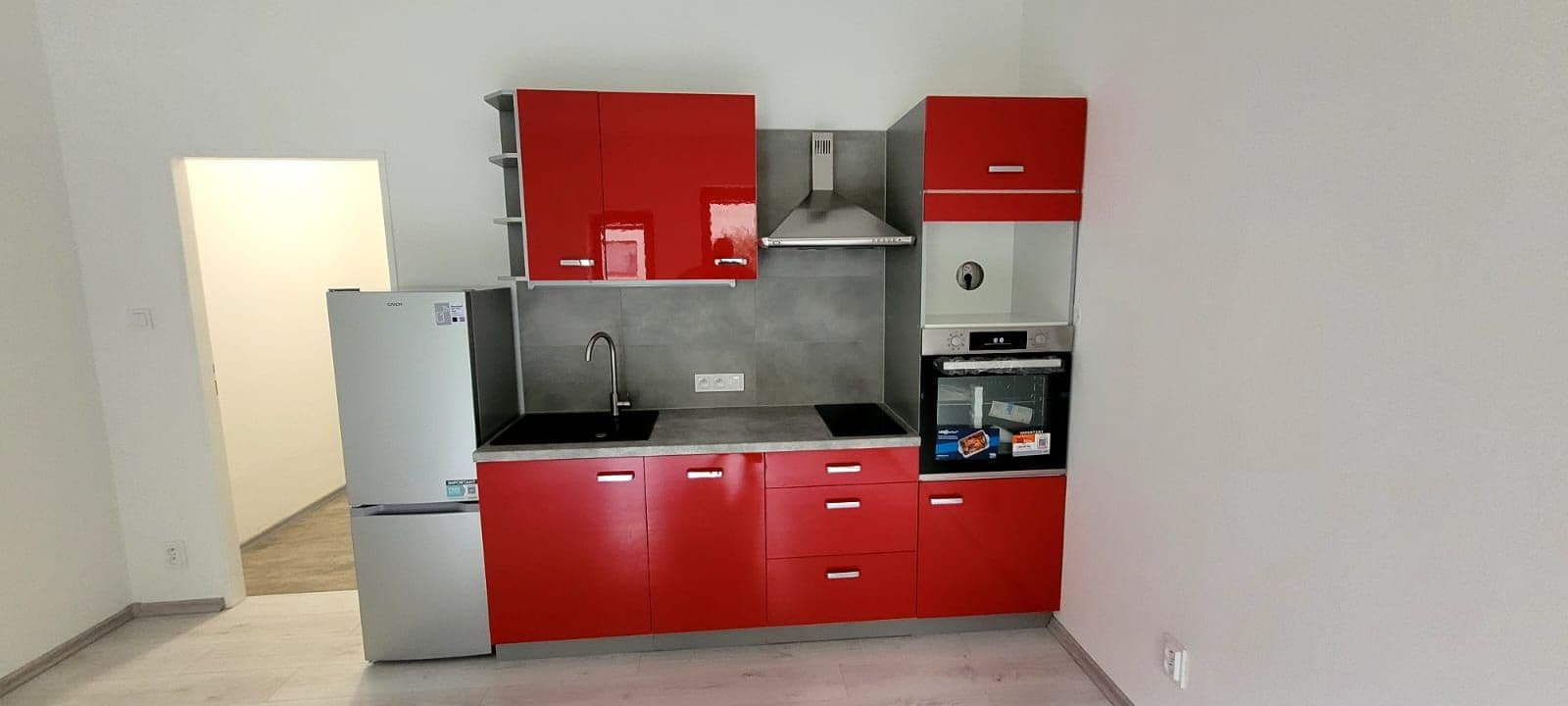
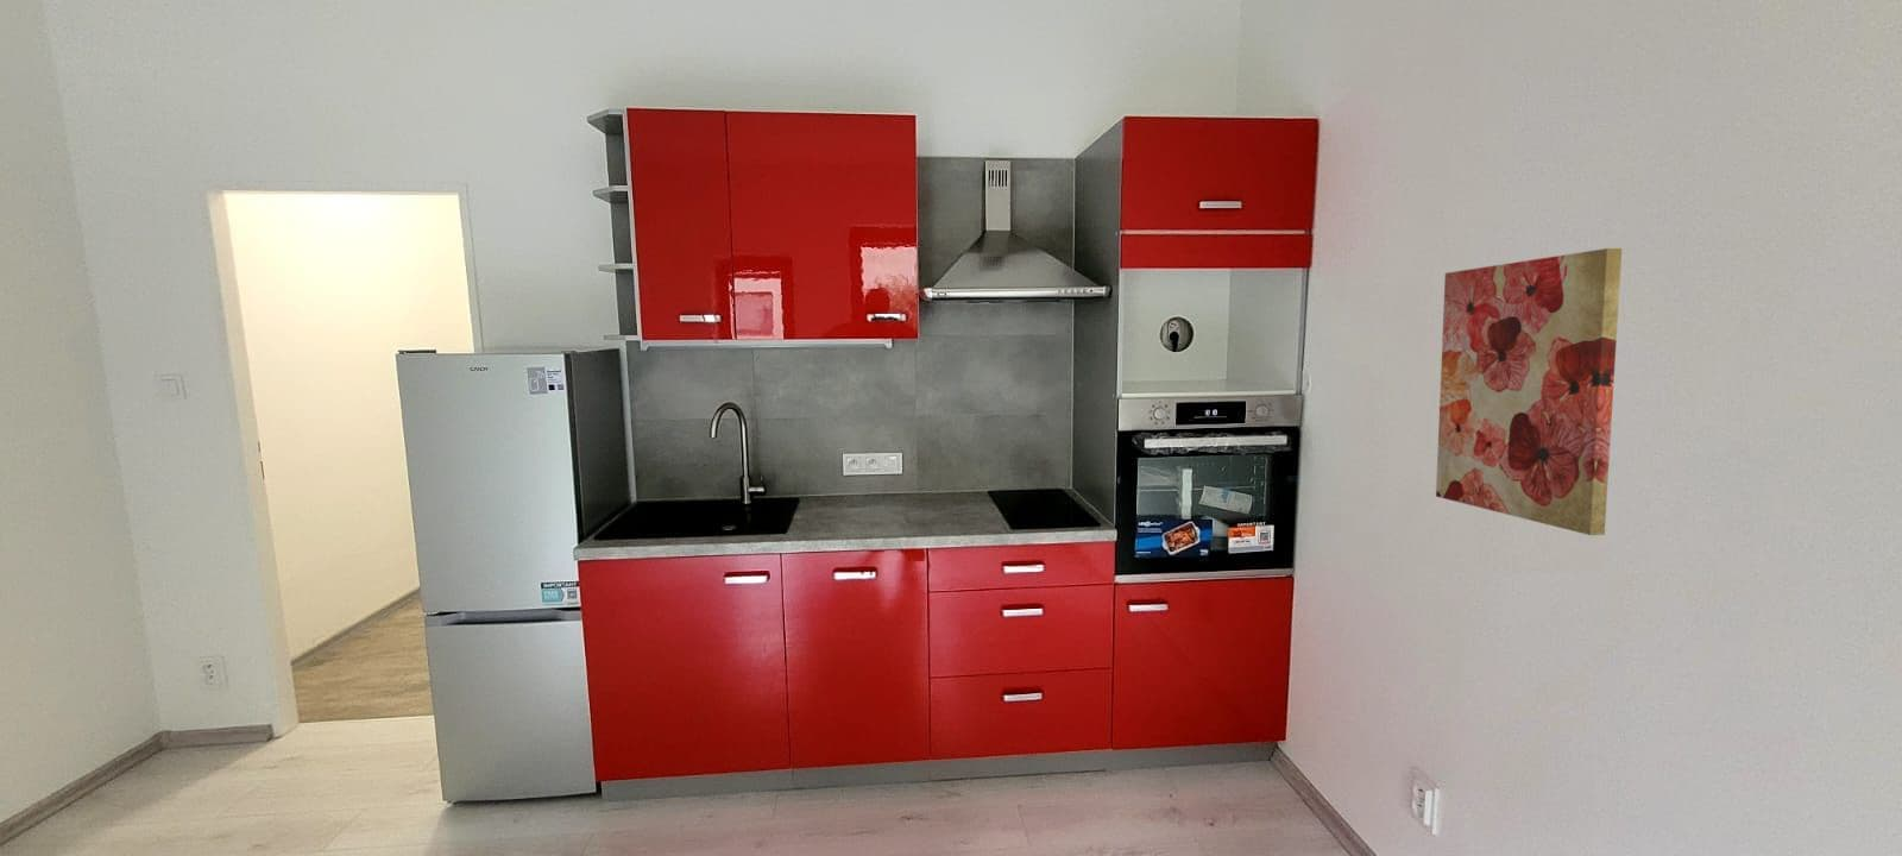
+ wall art (1516, 389)
